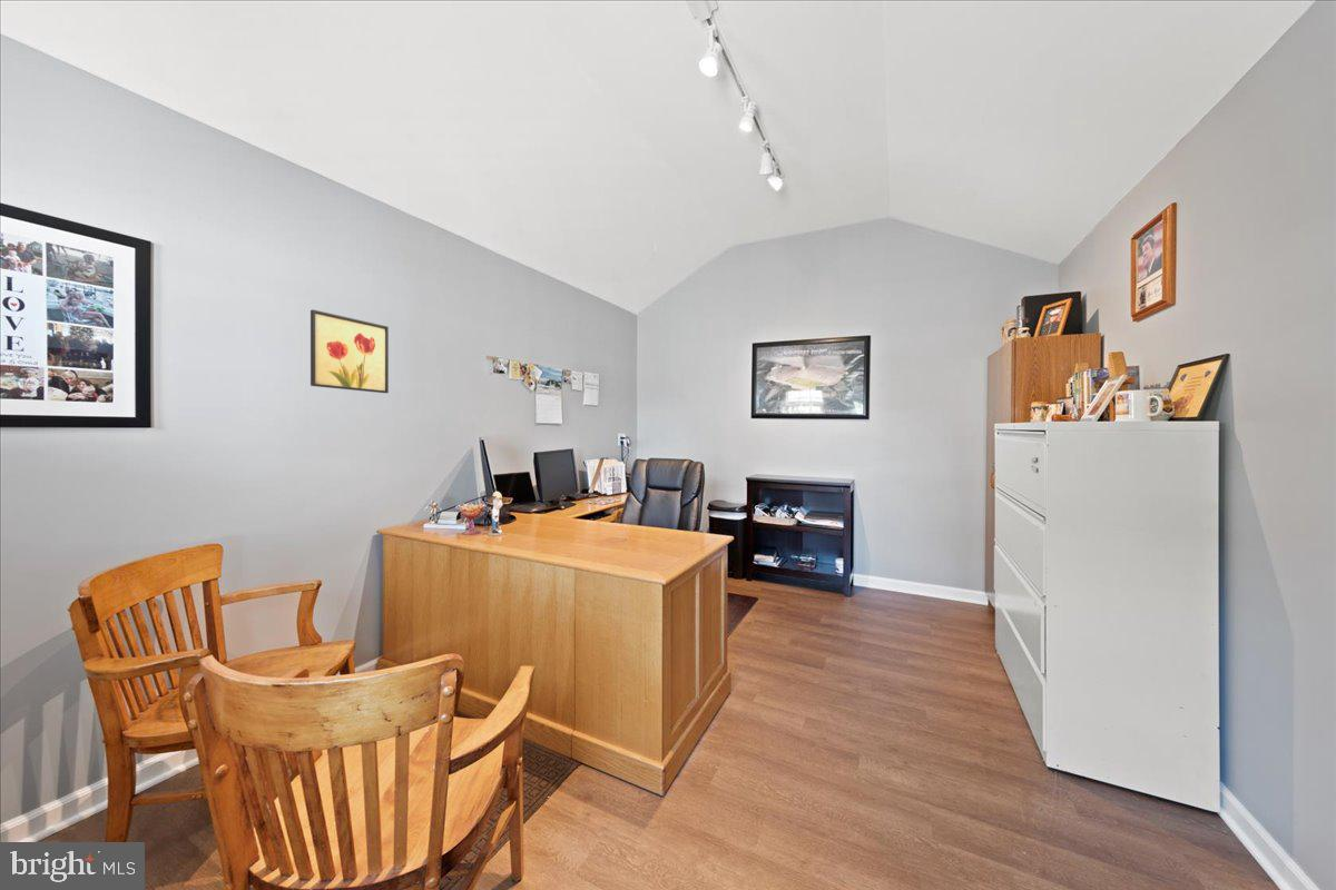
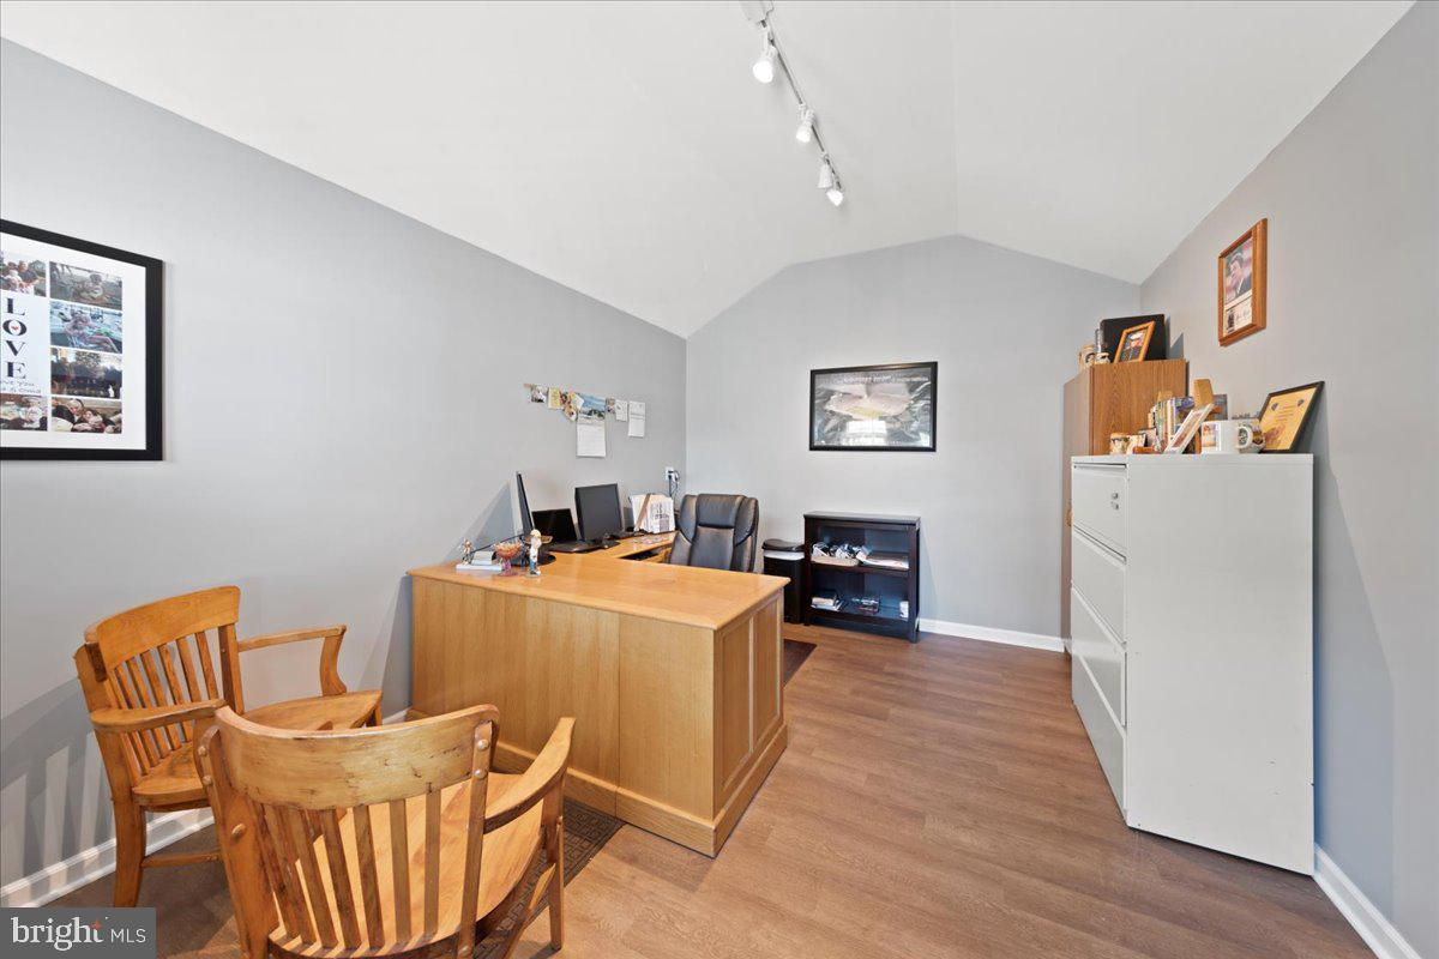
- wall art (351, 354)
